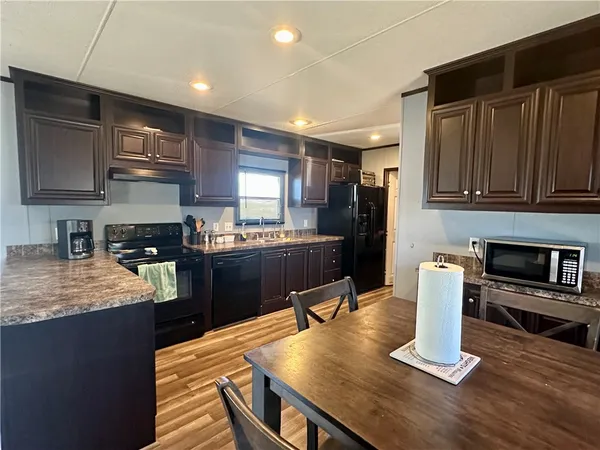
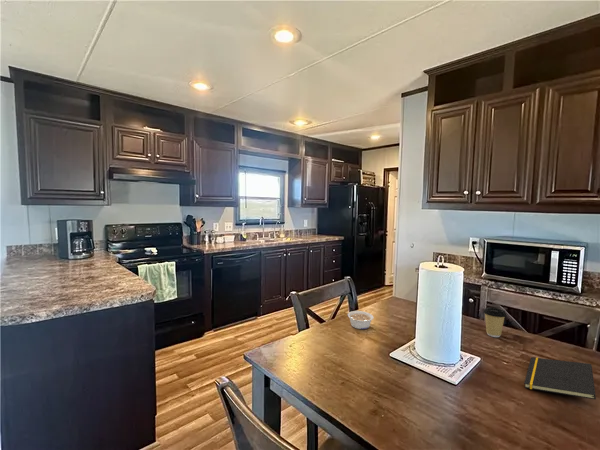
+ notepad (558, 375)
+ coffee cup (494, 322)
+ legume (360, 320)
